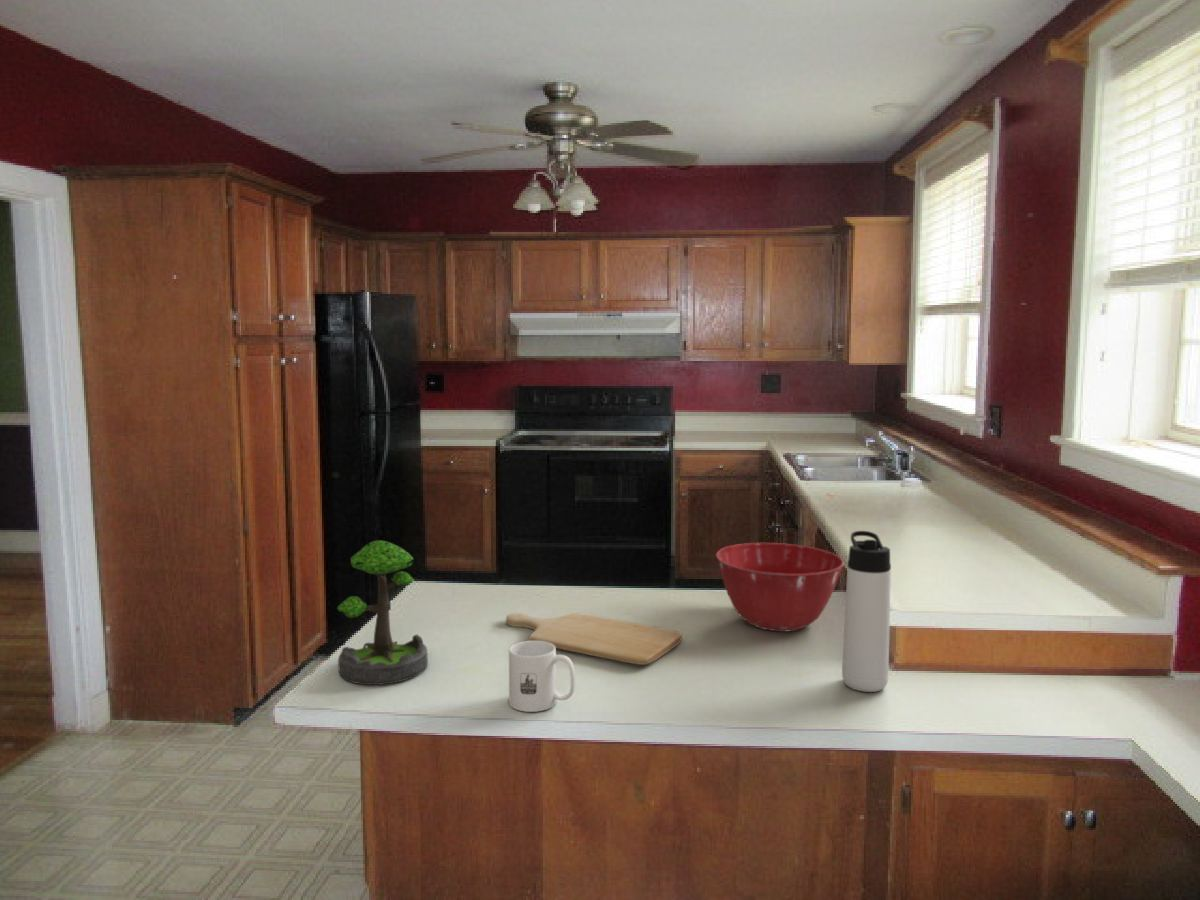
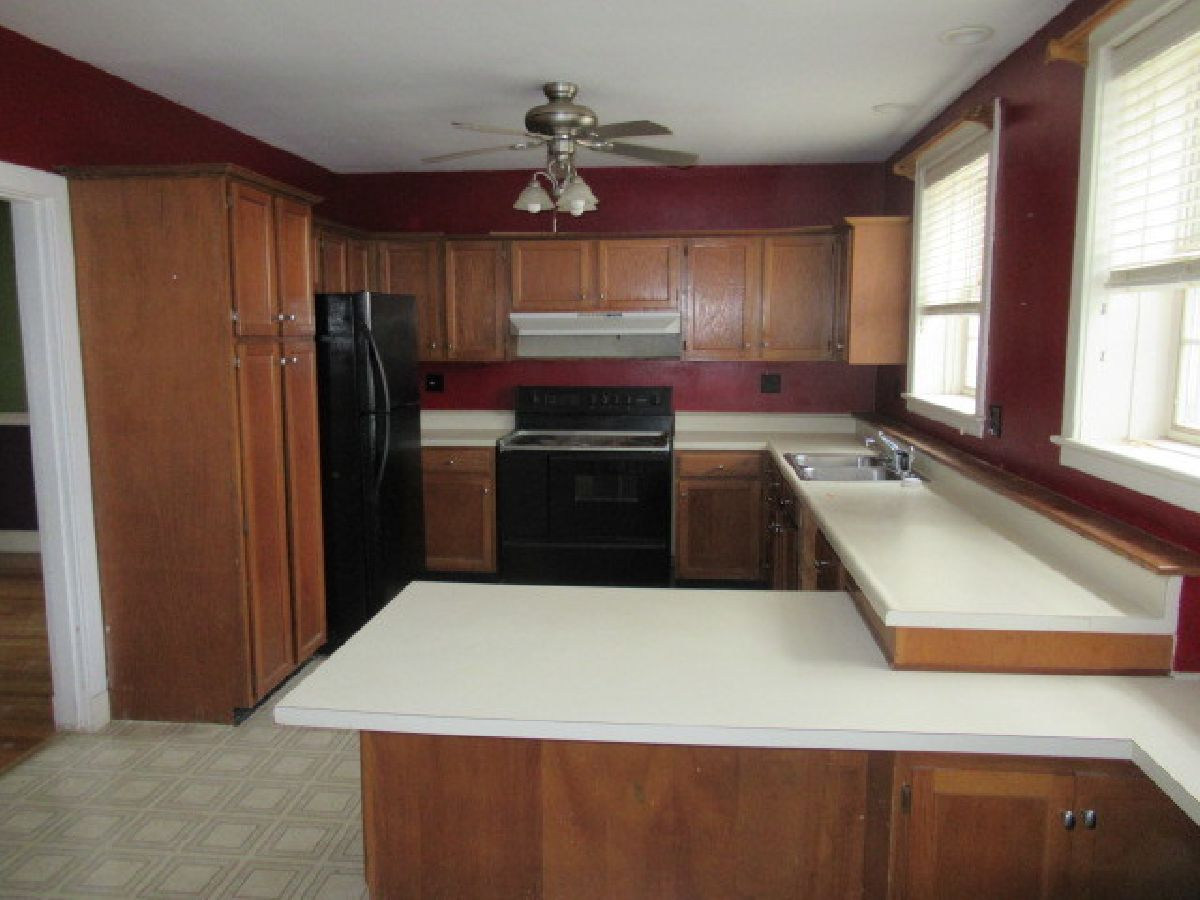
- mug (542, 676)
- mixing bowl (778, 589)
- chopping board (583, 632)
- plant (380, 605)
- thermos bottle (865, 609)
